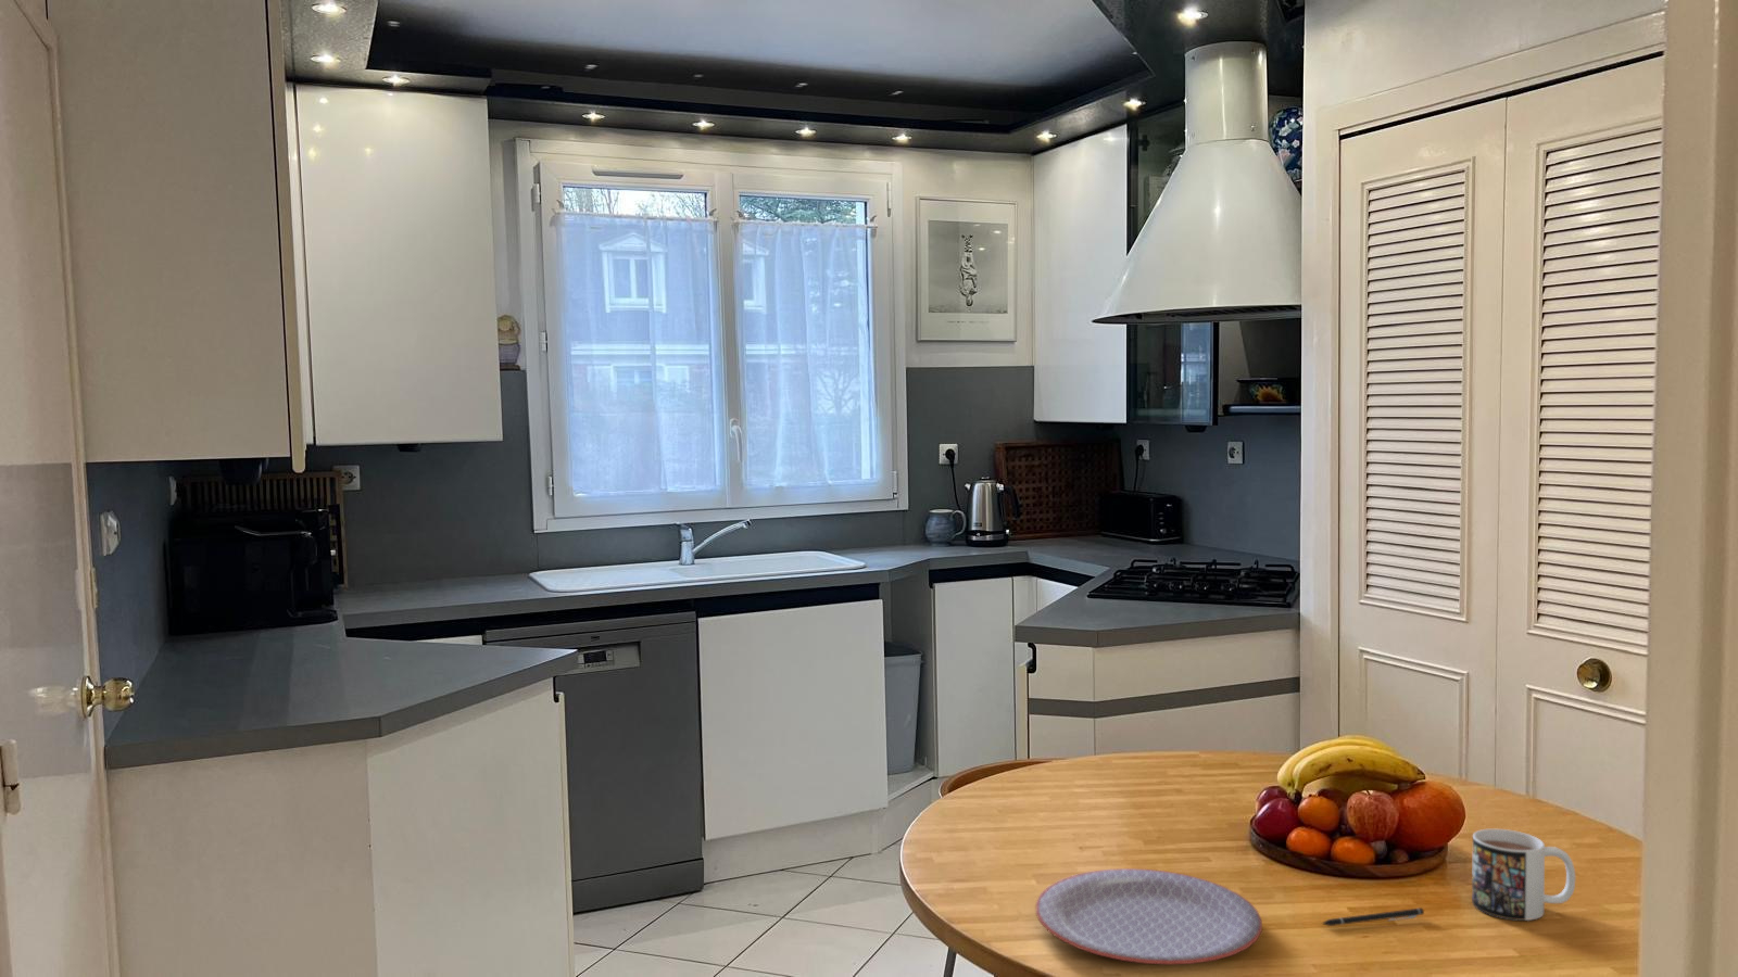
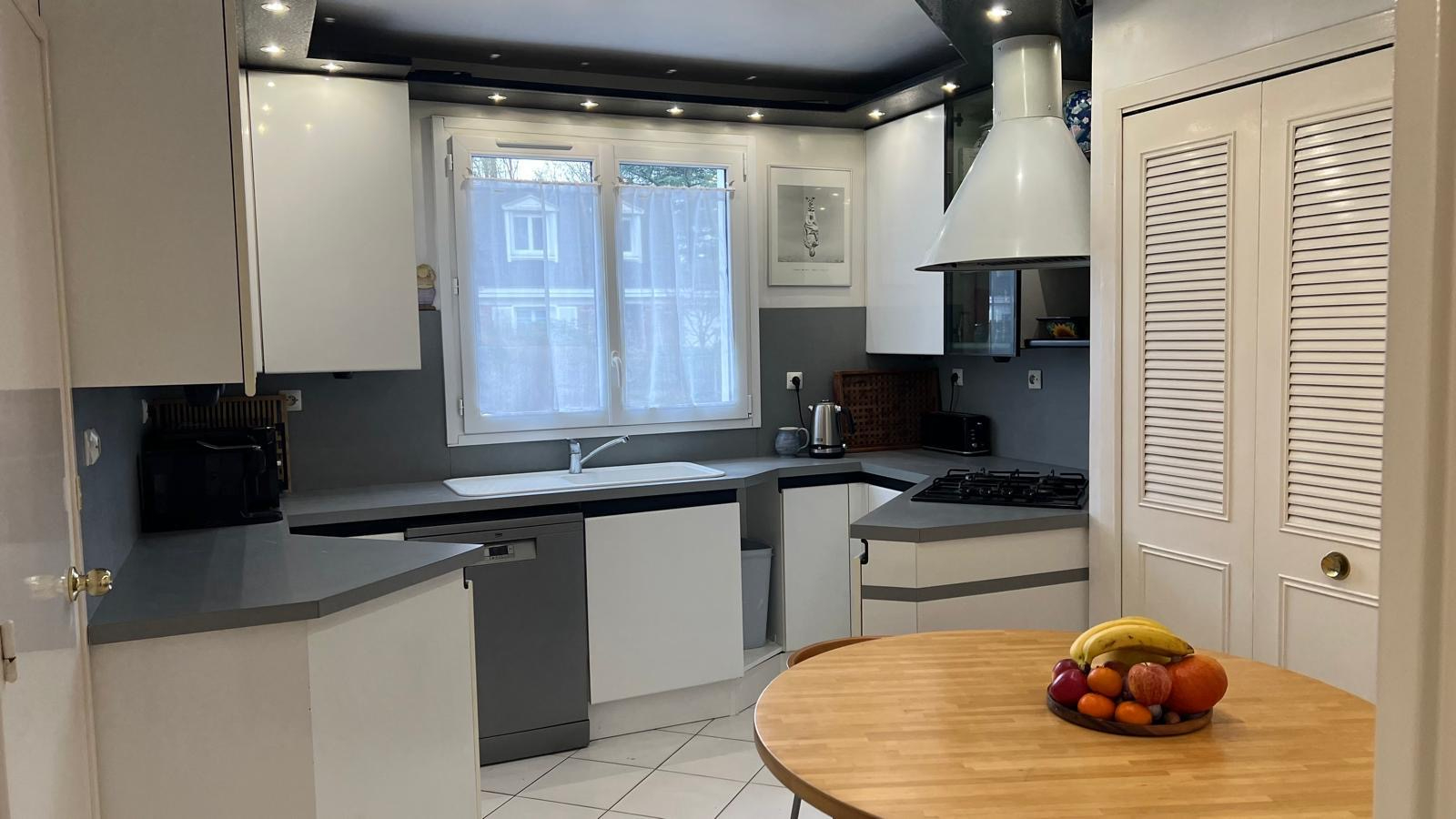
- plate (1146, 919)
- mug (1523, 874)
- pen (1372, 917)
